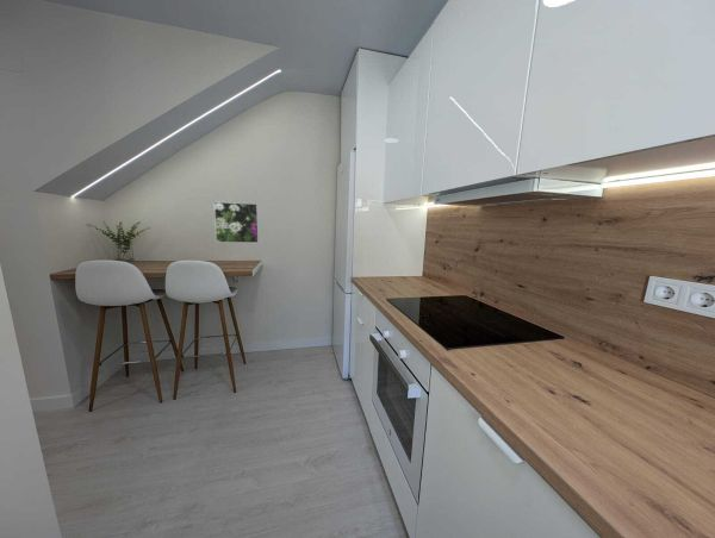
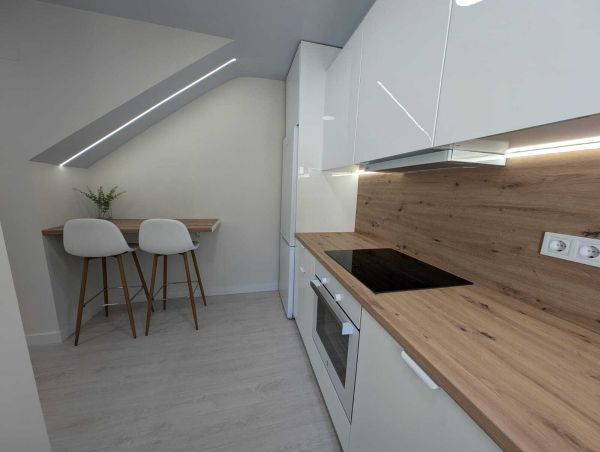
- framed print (236, 223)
